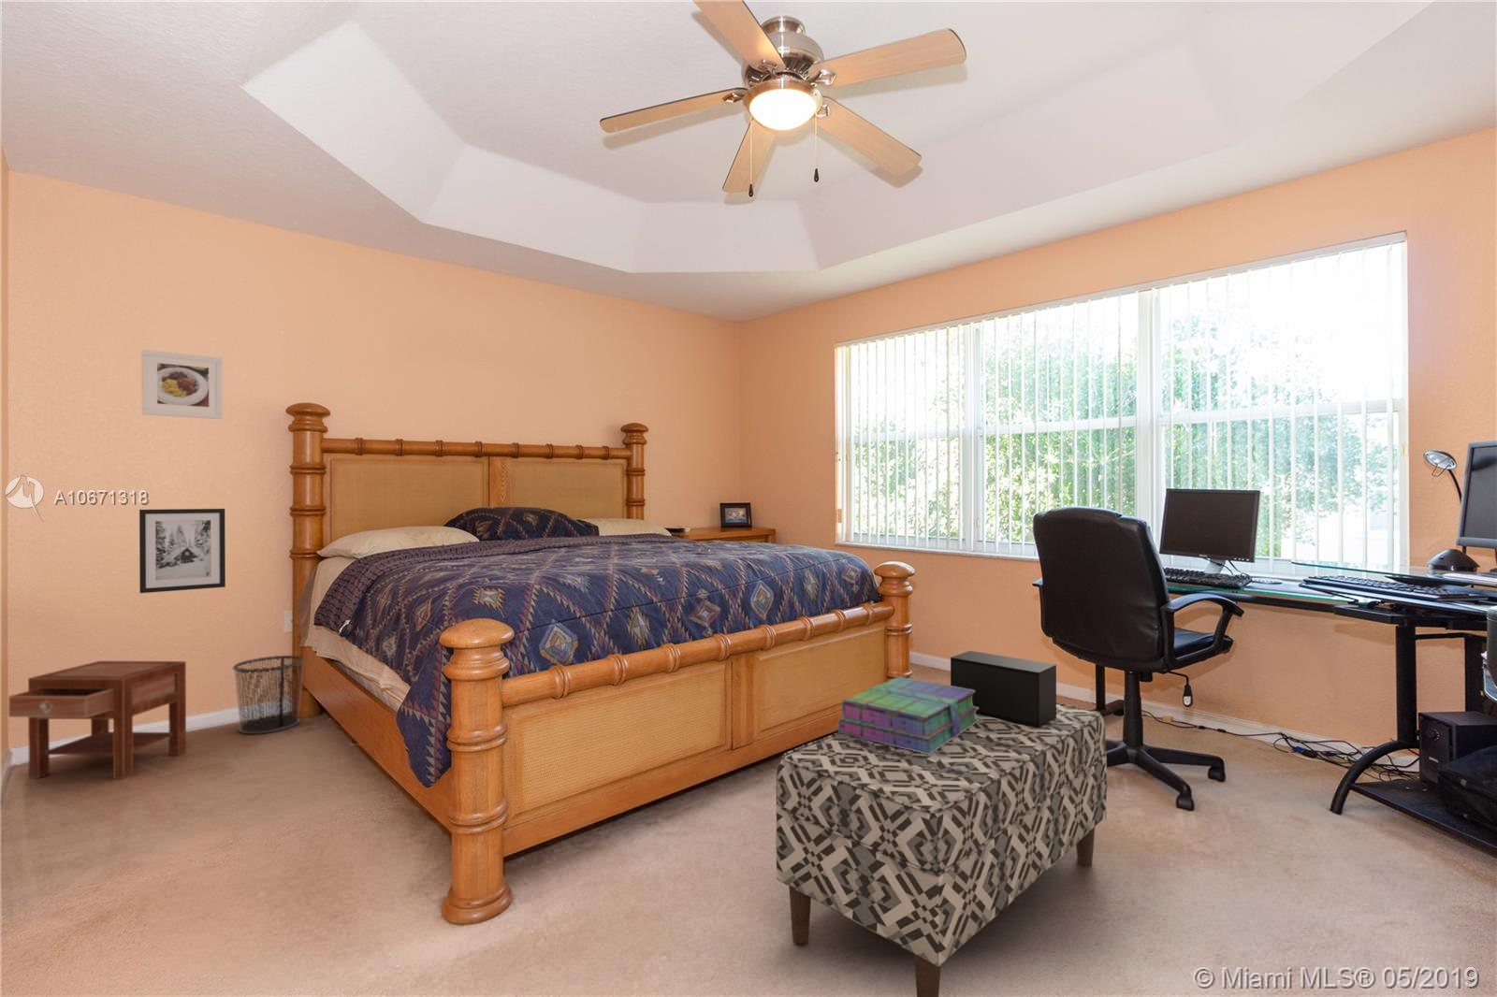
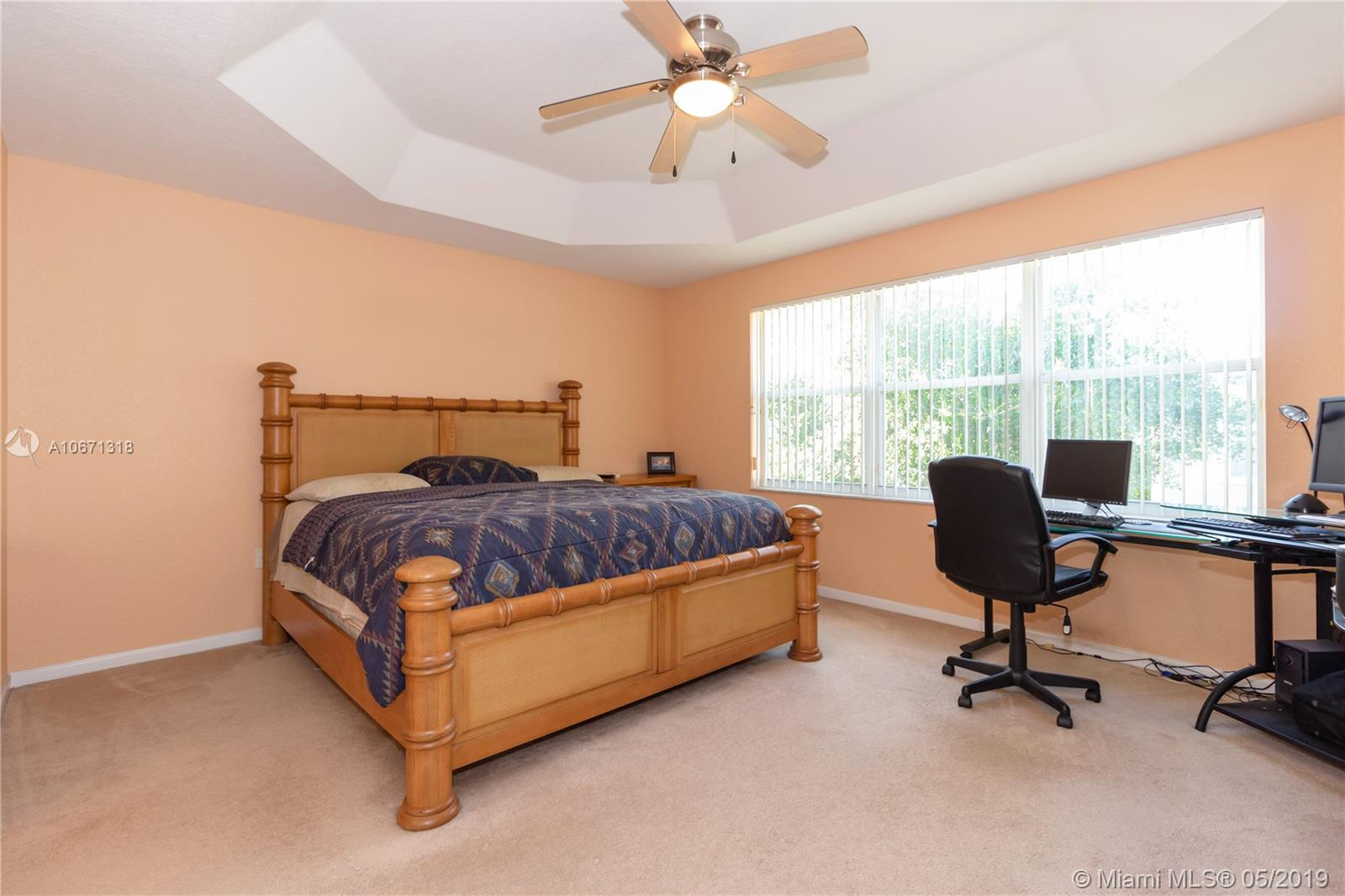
- bench (955, 815)
- stack of books (909, 710)
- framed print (184, 385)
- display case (1002, 685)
- waste bin (269, 693)
- wall art (184, 549)
- nightstand (102, 719)
